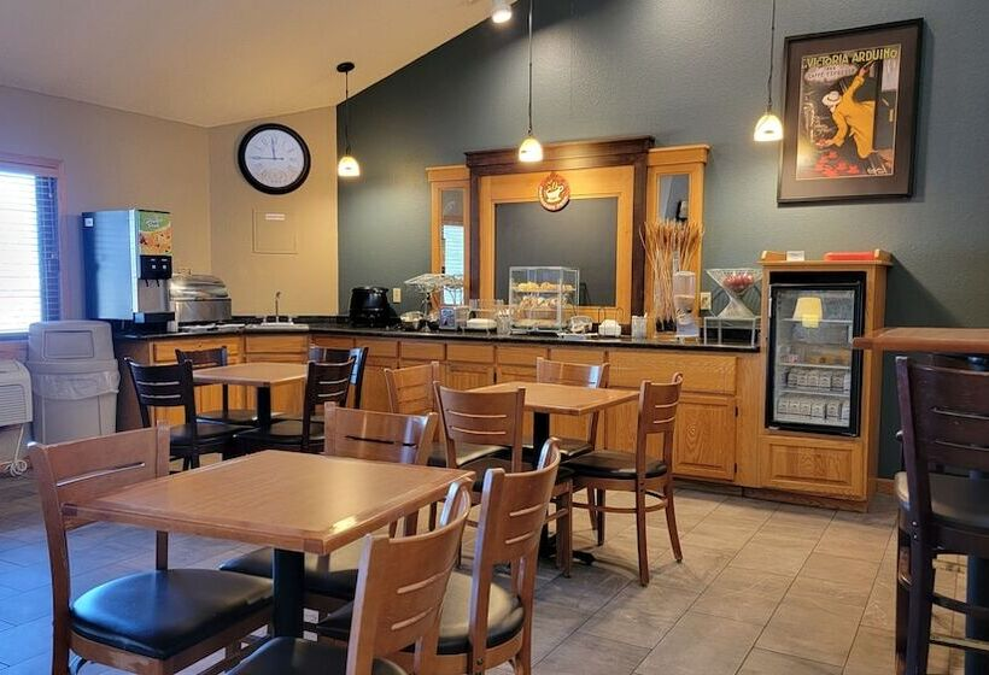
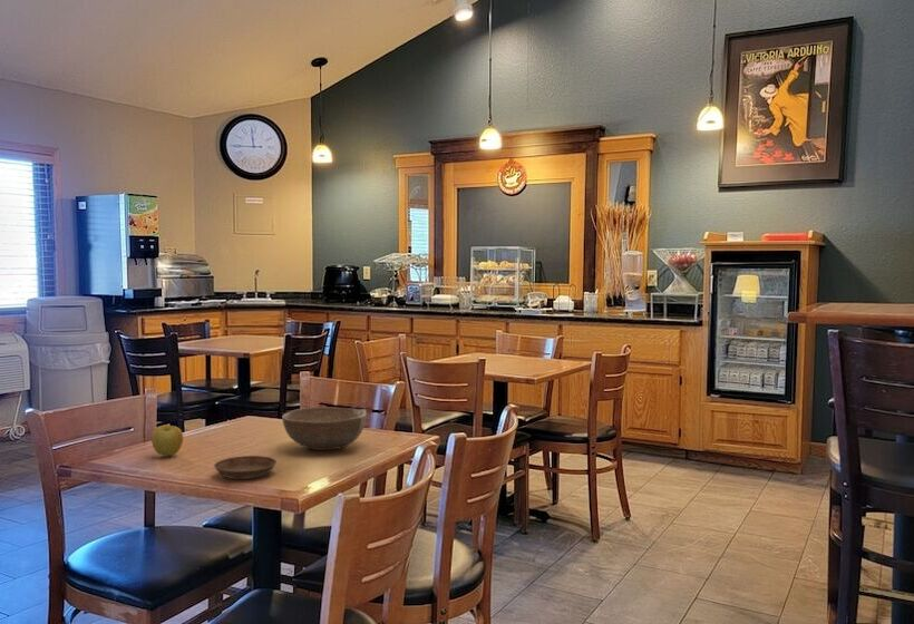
+ apple (167, 440)
+ bowl (324, 429)
+ saucer (245, 468)
